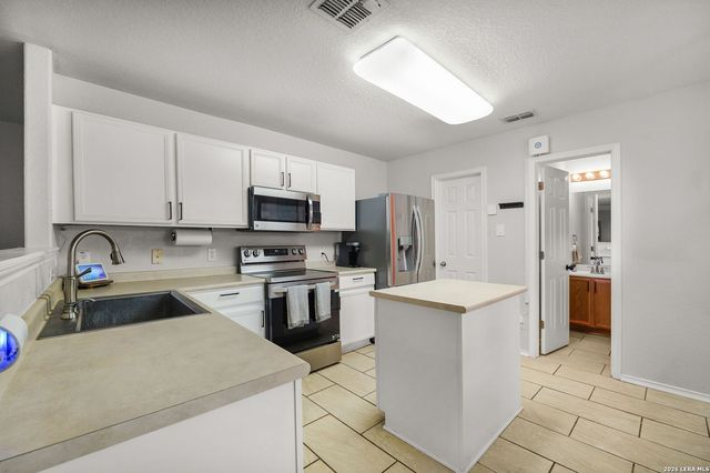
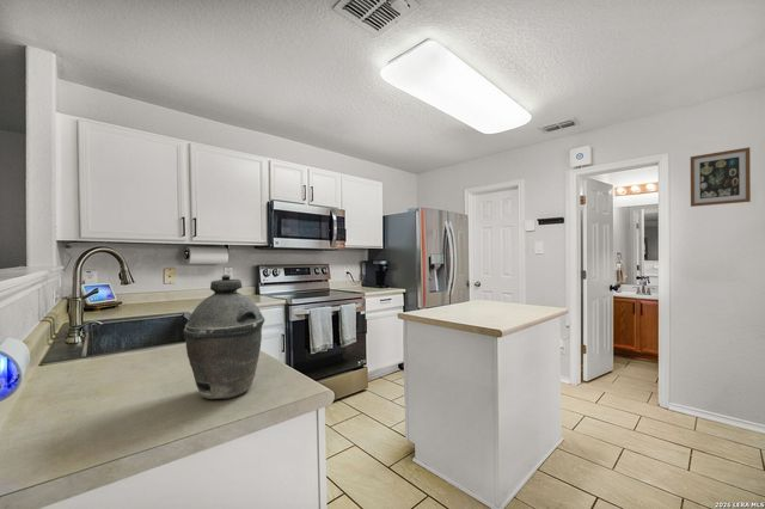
+ kettle (225, 332)
+ wall art (718, 178)
